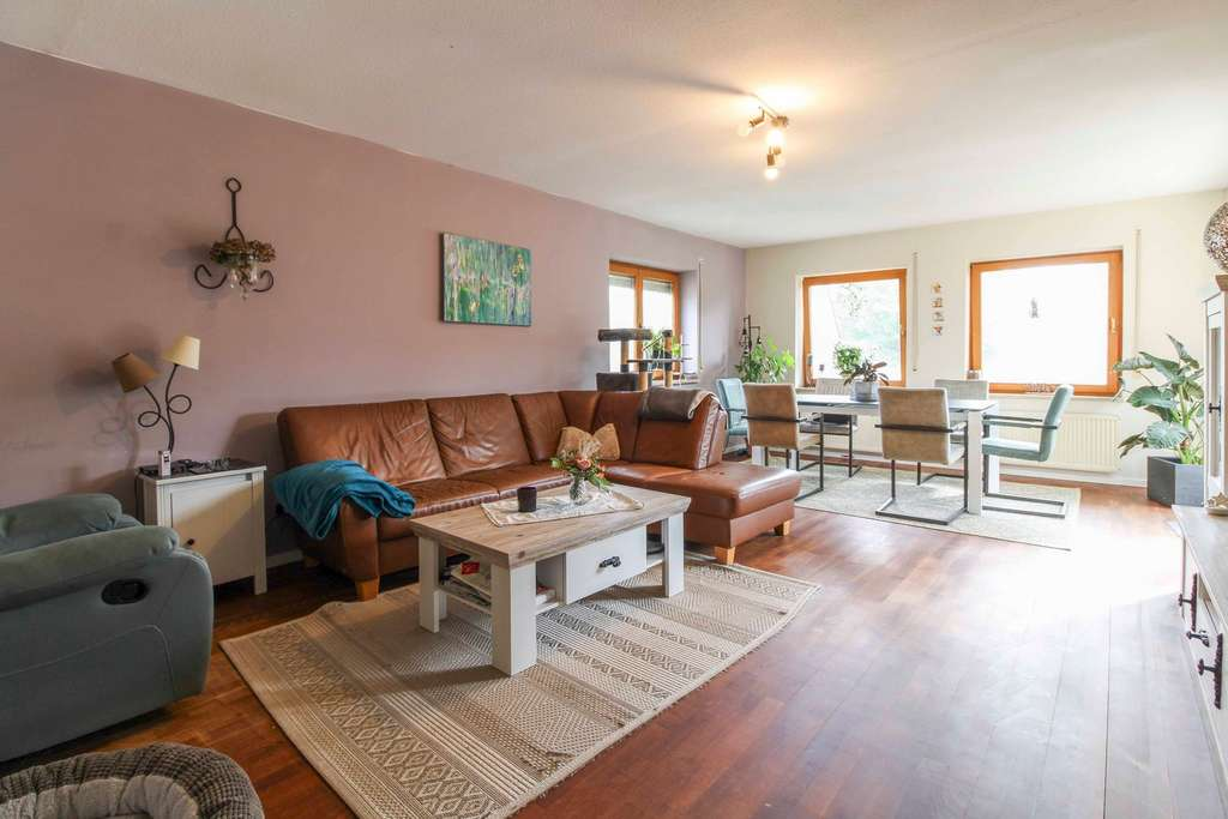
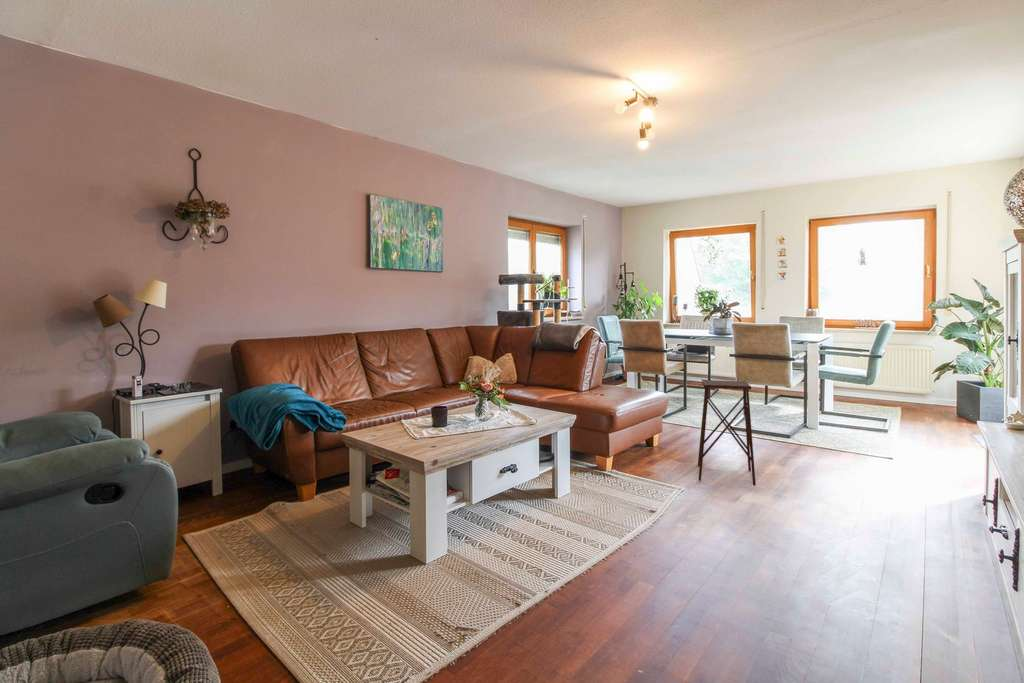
+ side table (726, 429)
